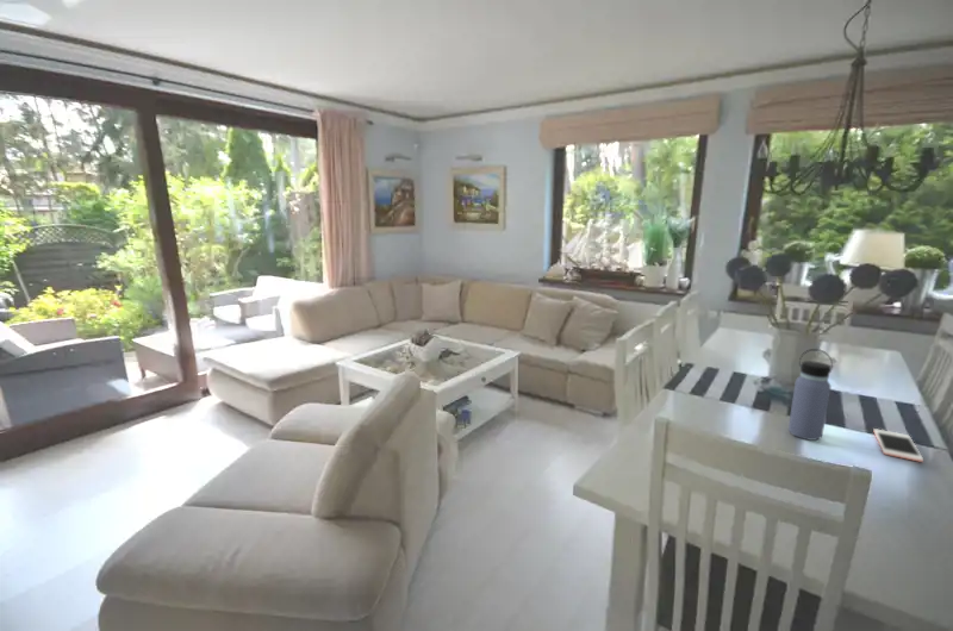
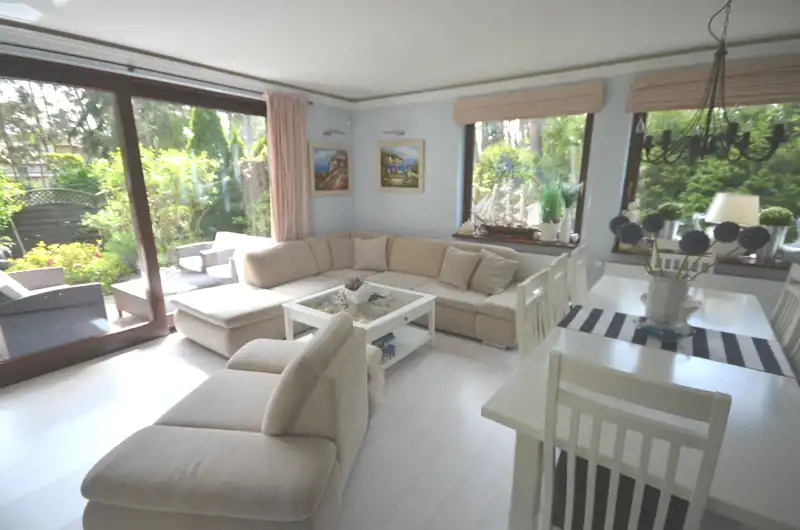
- water bottle (810, 394)
- cell phone (896, 444)
